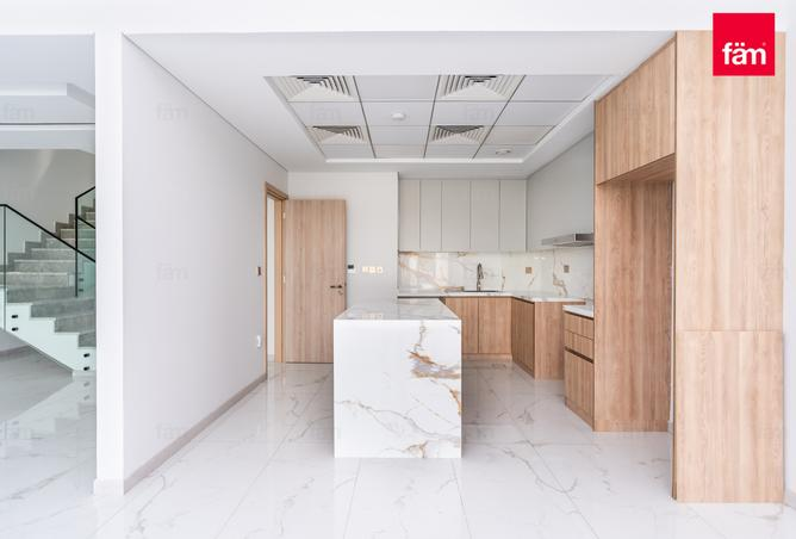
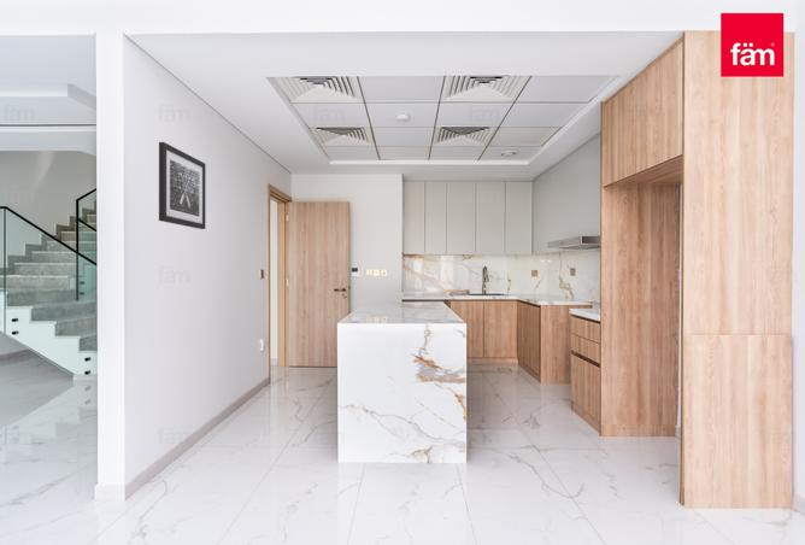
+ wall art (183, 189)
